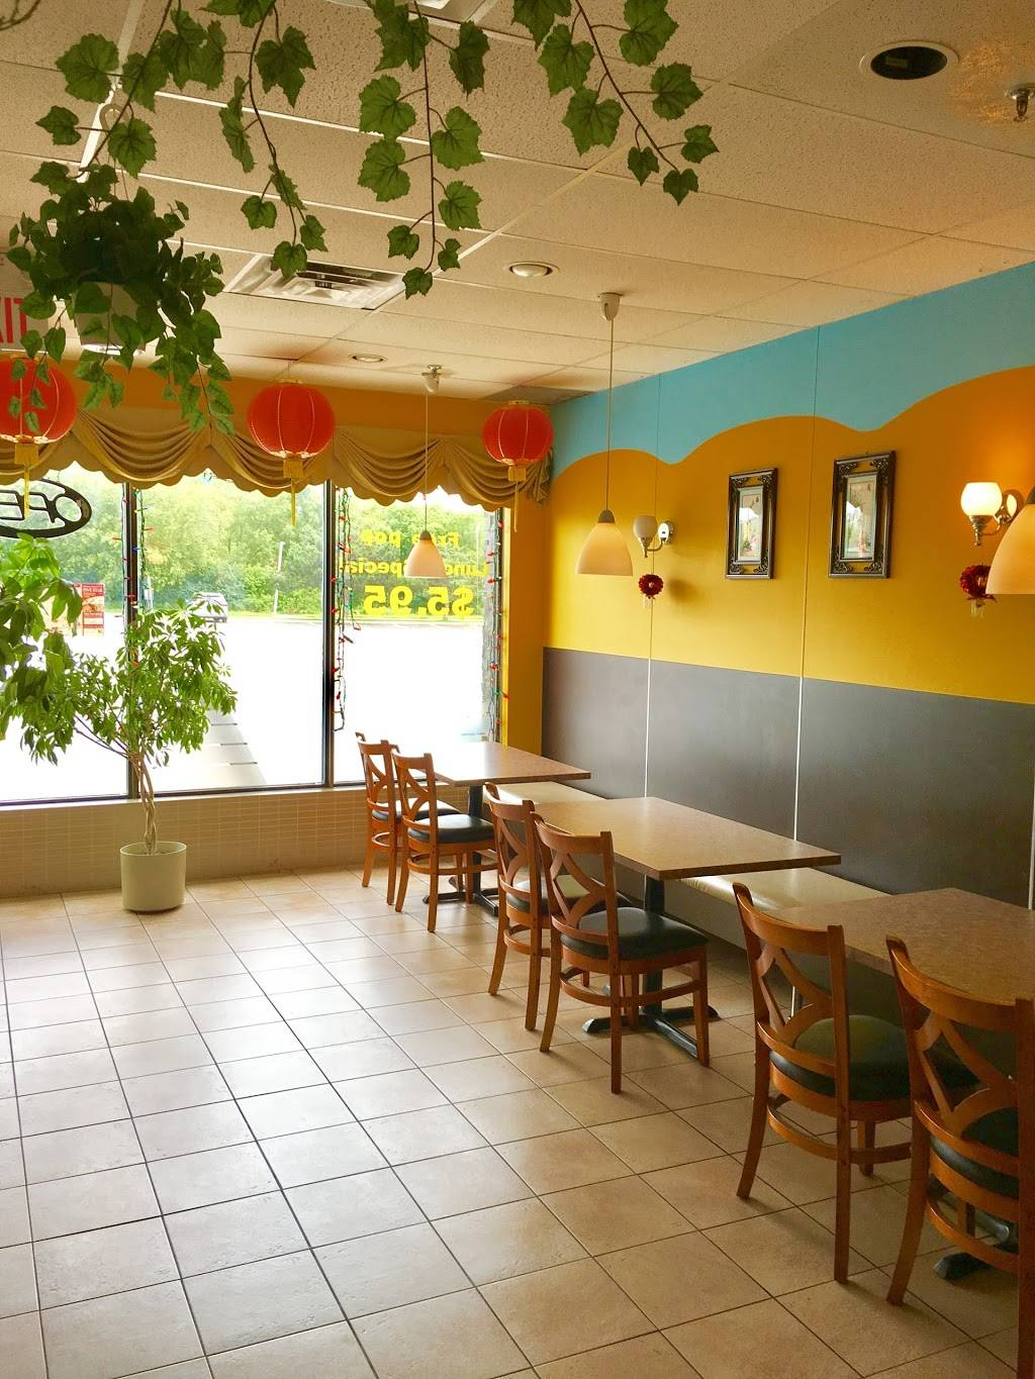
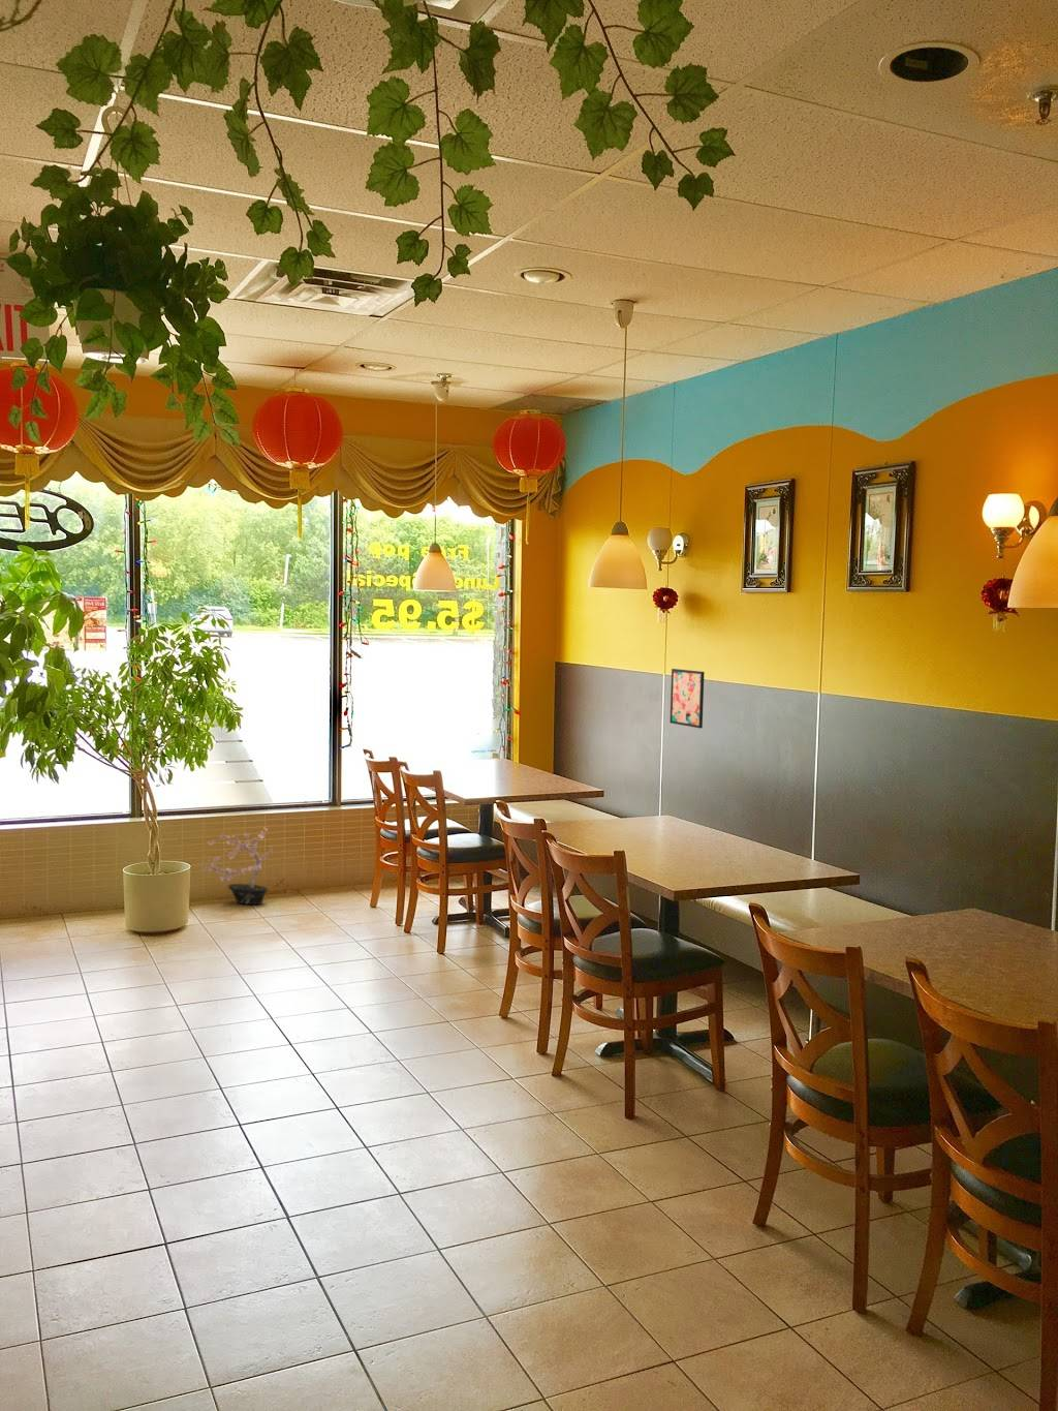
+ potted plant (233, 870)
+ wall art (686, 698)
